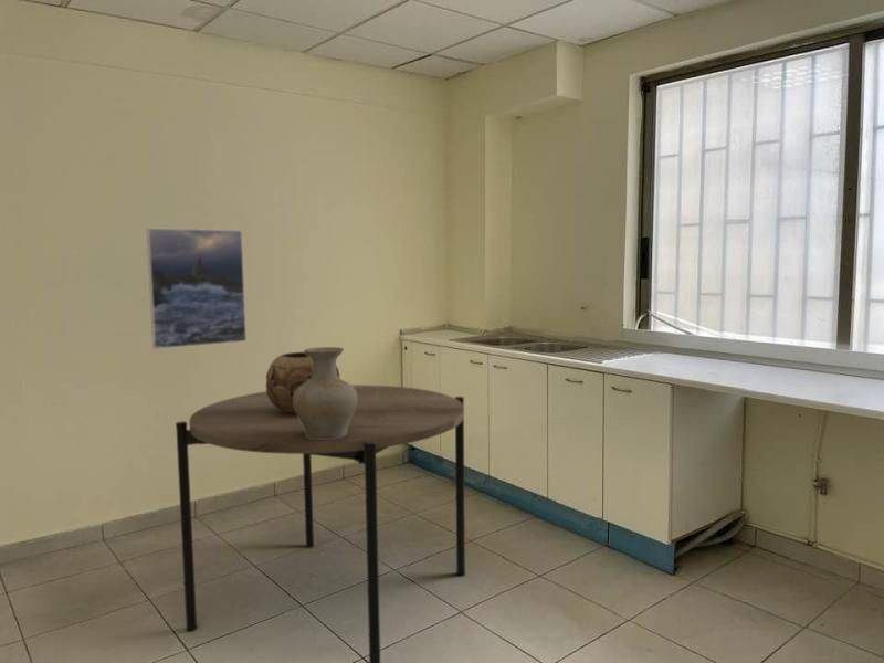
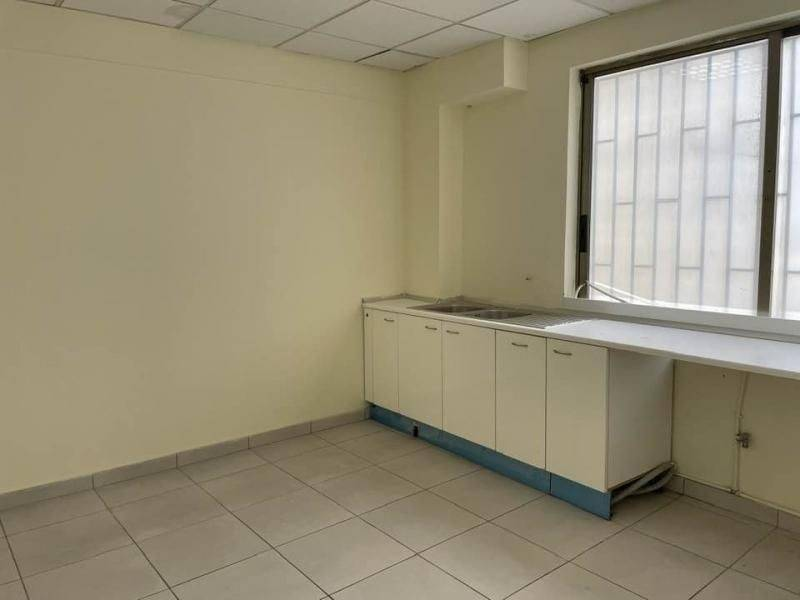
- vase (325, 391)
- dining table (312, 505)
- decorative bowl (303, 382)
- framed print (198, 287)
